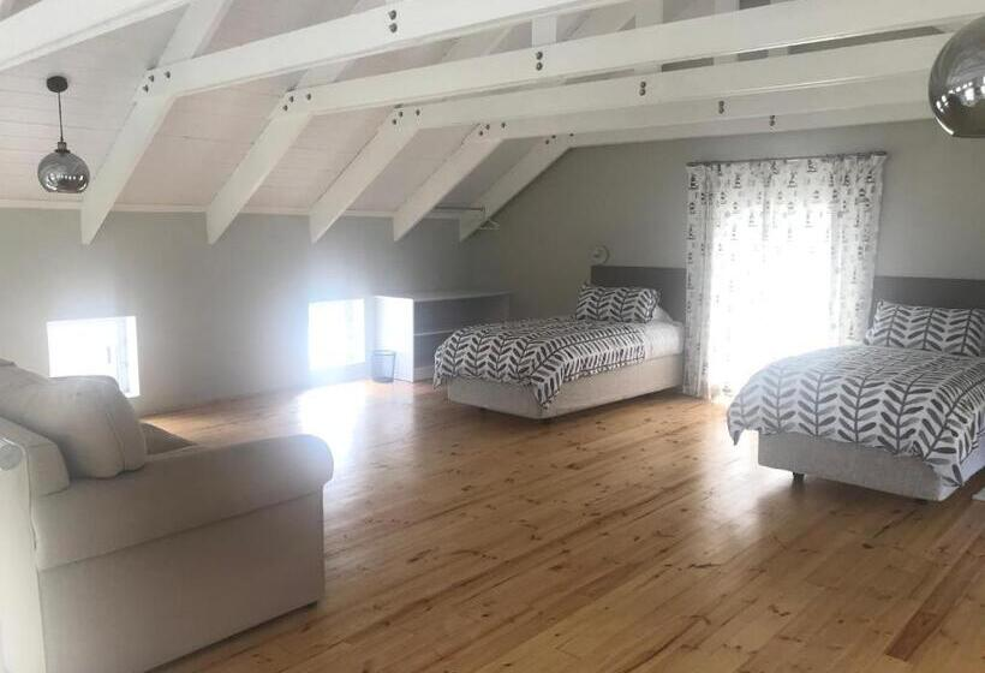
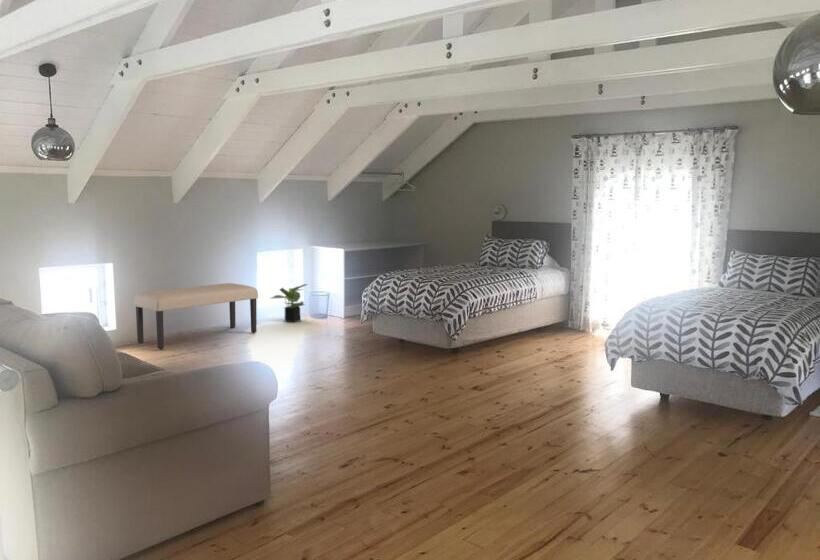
+ bench (198, 305)
+ potted plant (292, 302)
